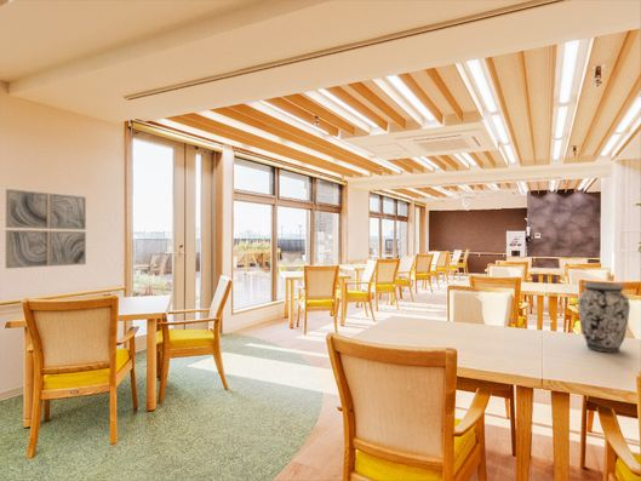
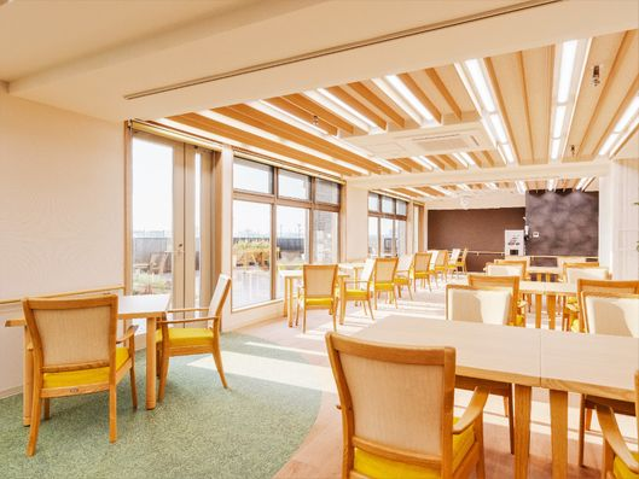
- wall art (48, 228)
- vase (602, 316)
